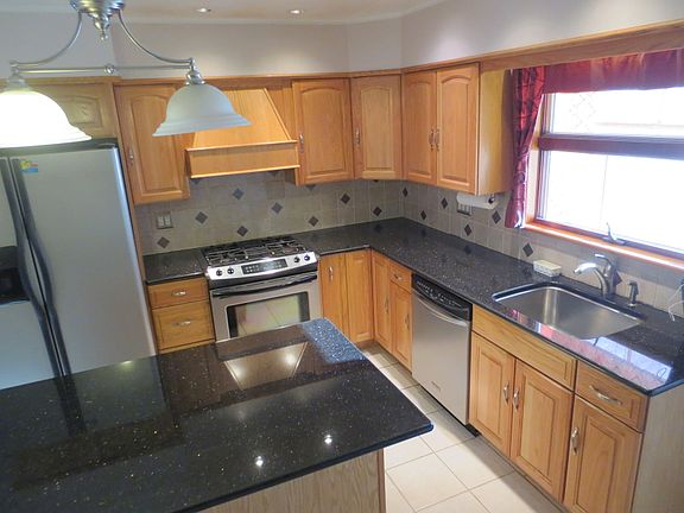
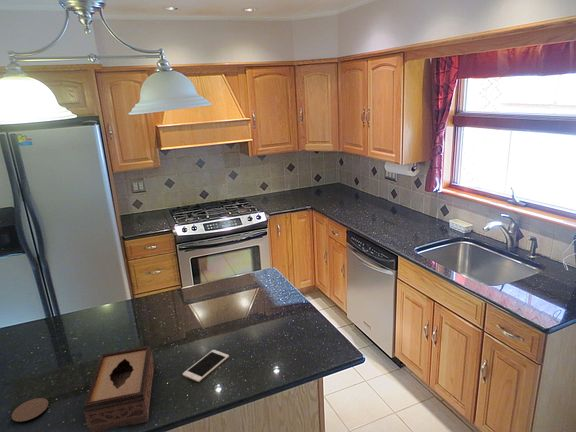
+ tissue box (122, 385)
+ coaster (30, 411)
+ cell phone (206, 364)
